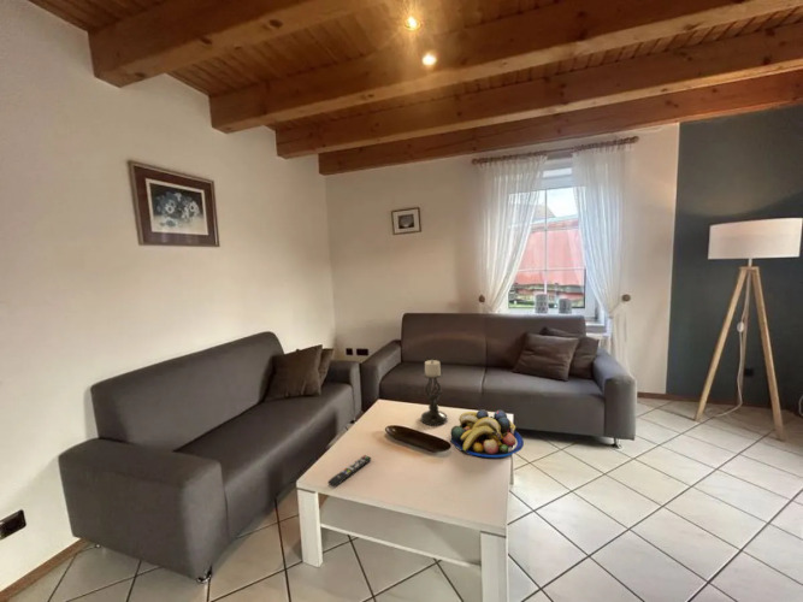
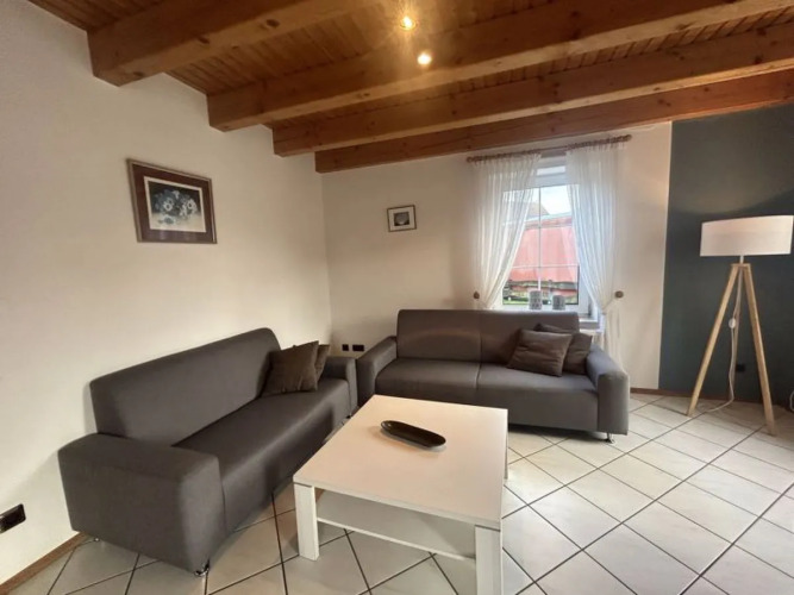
- candle holder (432, 390)
- fruit bowl (486, 427)
- remote control (350, 470)
